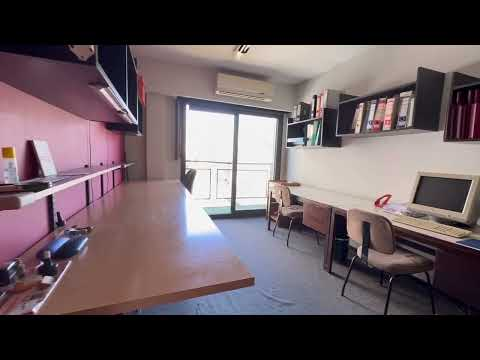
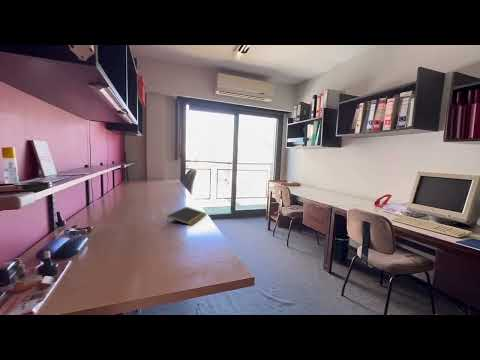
+ notepad (188, 215)
